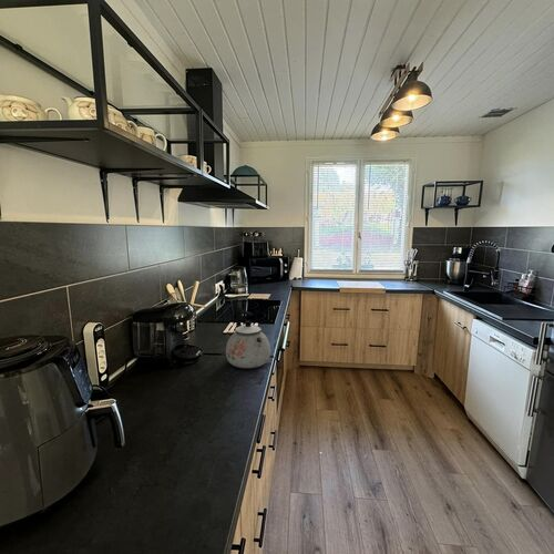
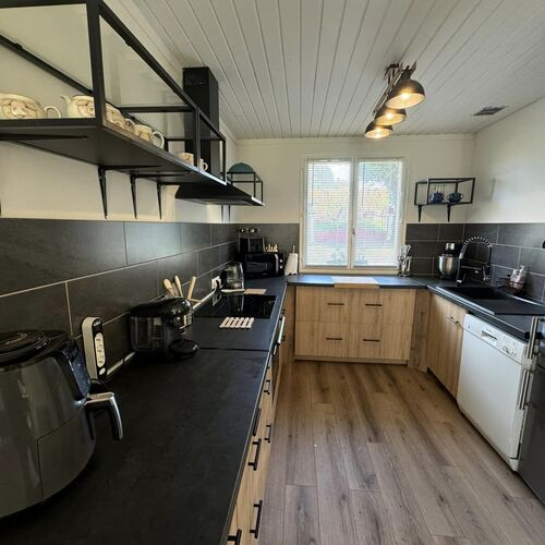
- kettle (248, 337)
